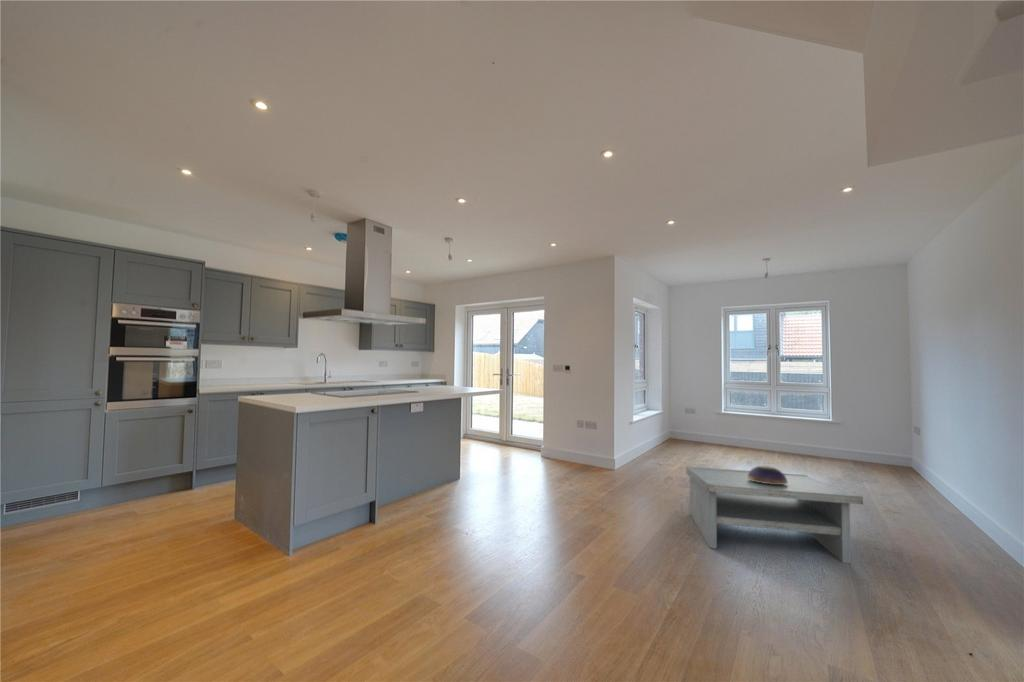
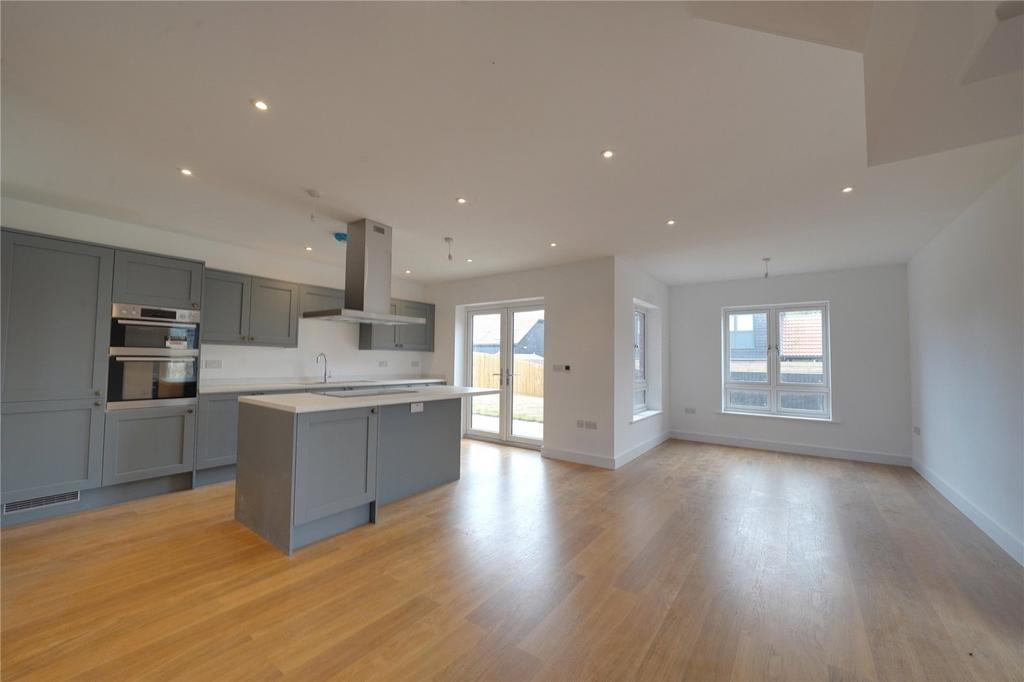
- coffee table (761, 505)
- decorative bowl (767, 475)
